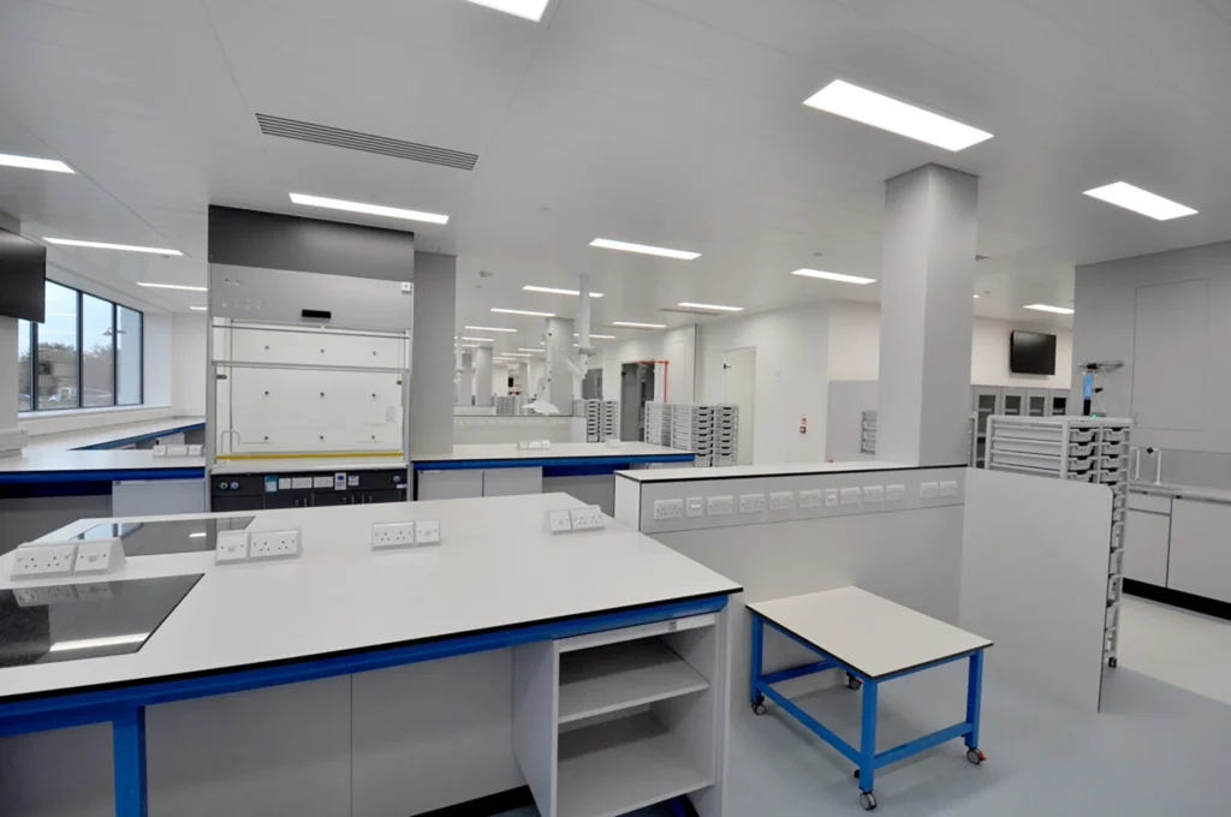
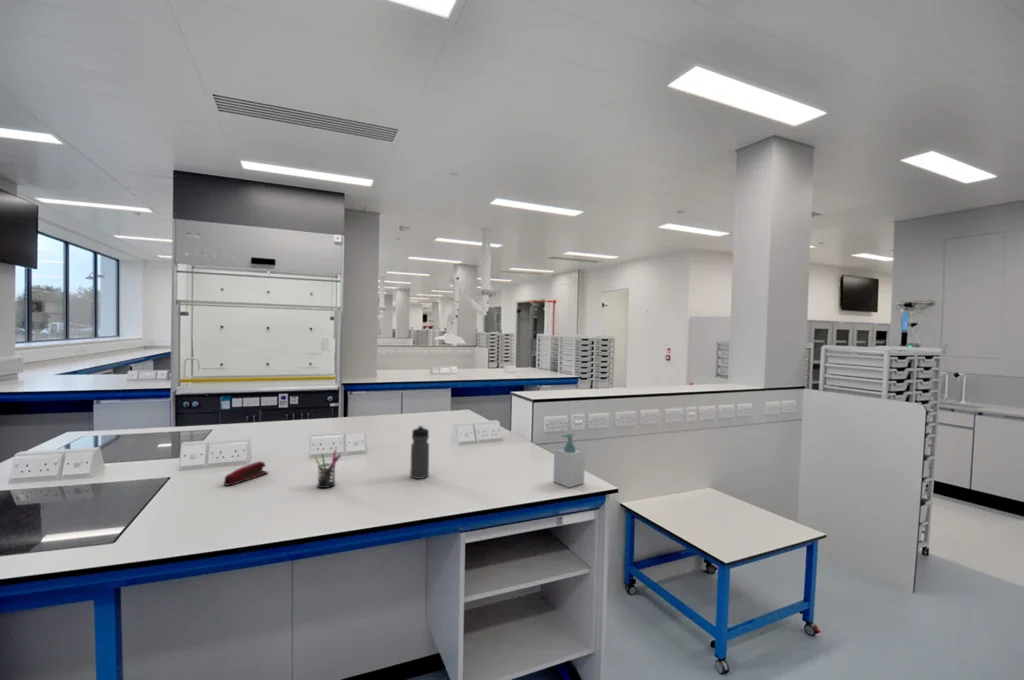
+ stapler (246, 472)
+ pen holder (326, 468)
+ water bottle (420, 451)
+ soap bottle (569, 458)
